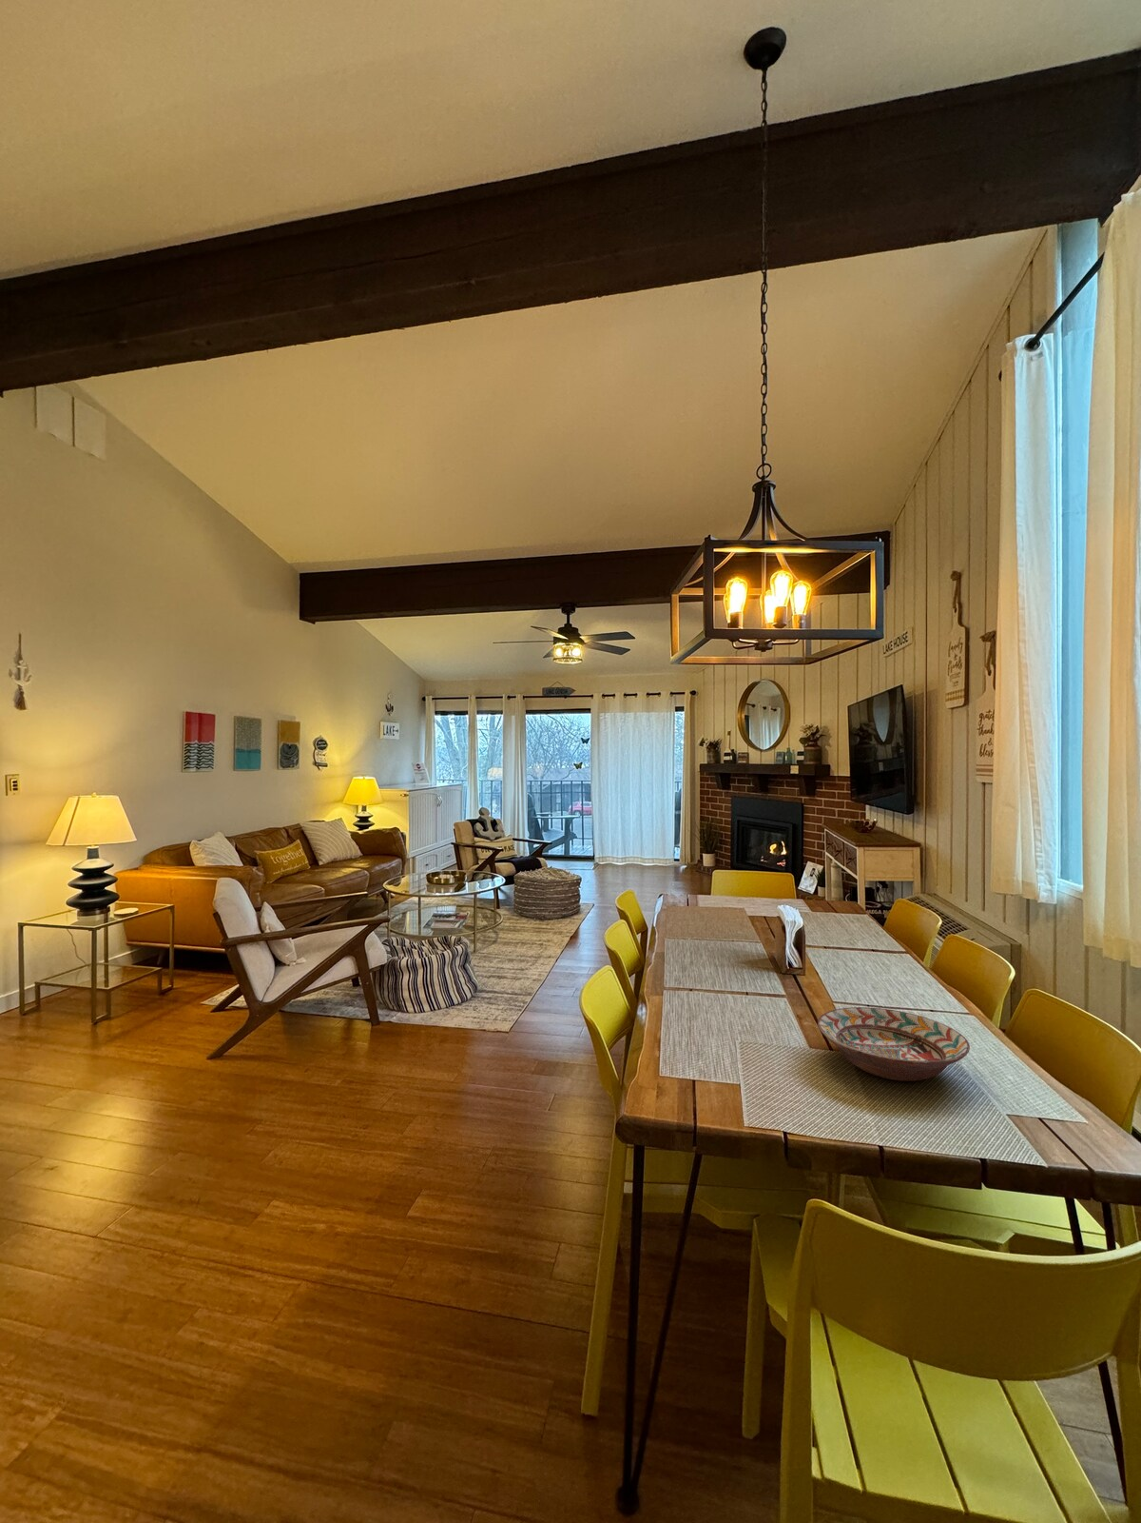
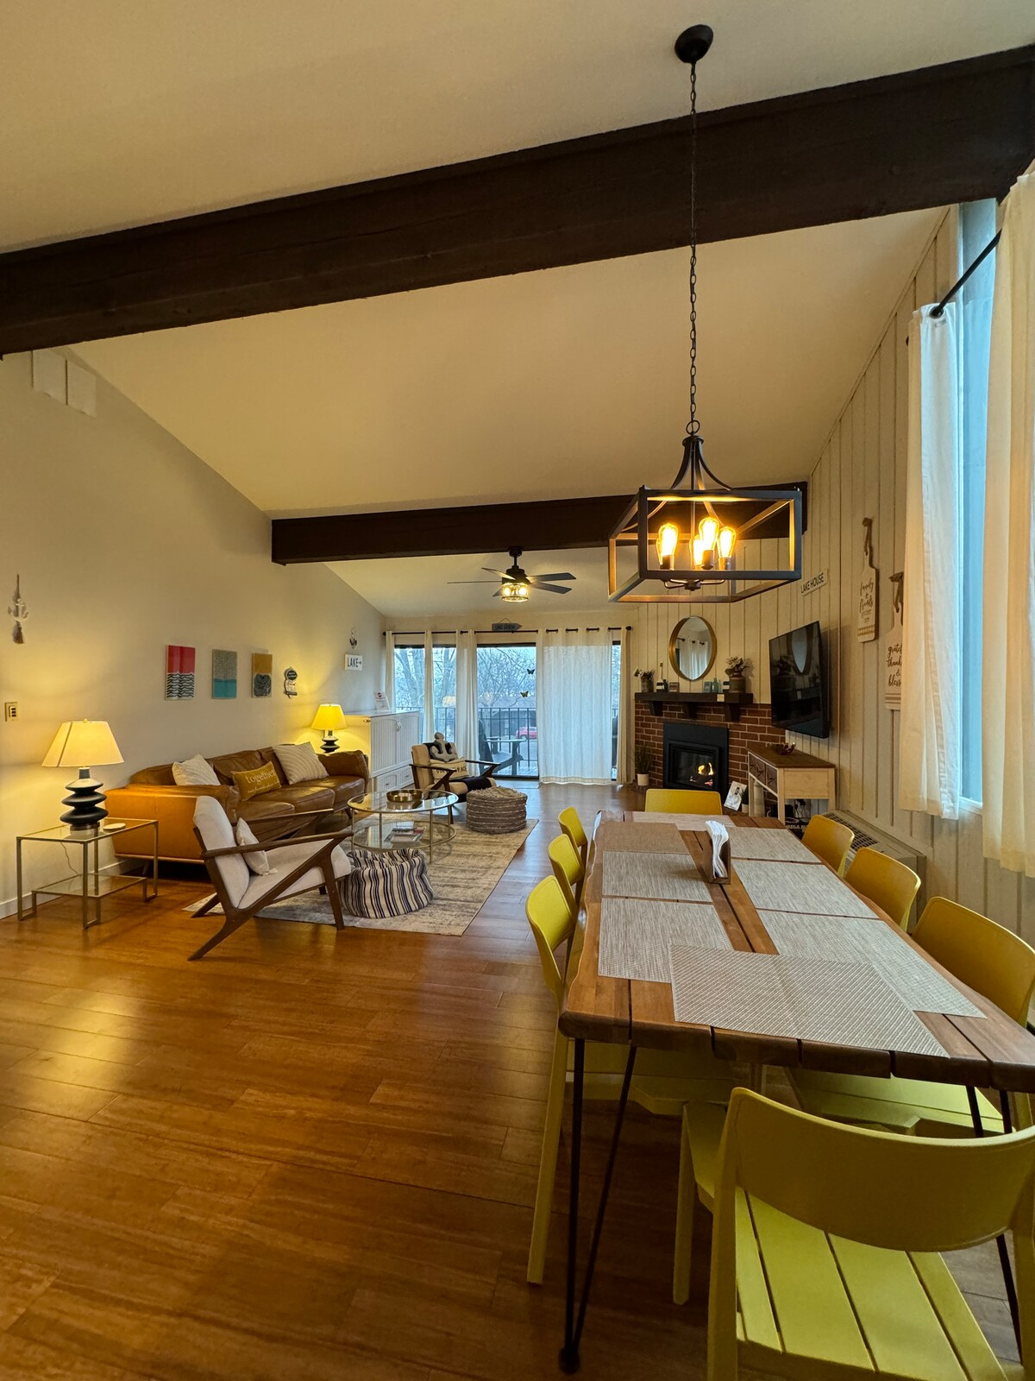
- decorative bowl (891, 1048)
